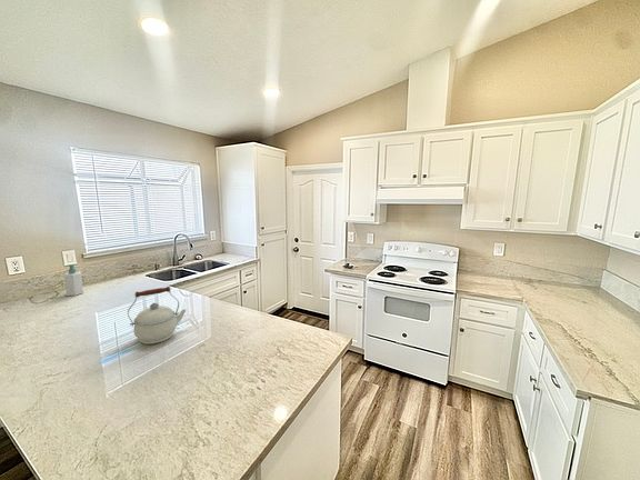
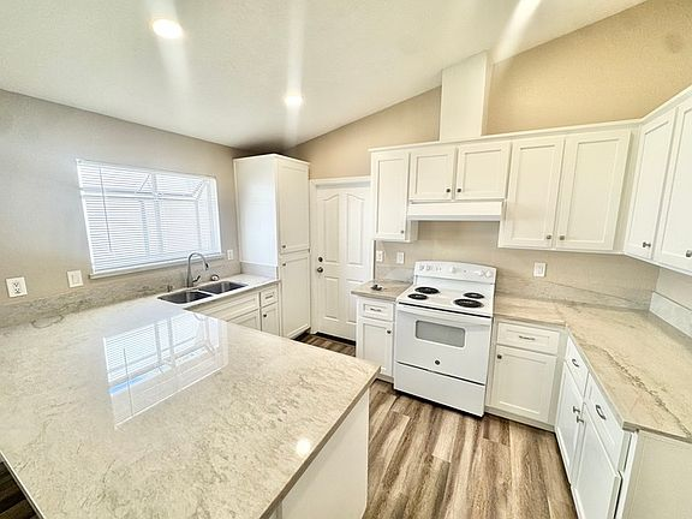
- kettle (158, 312)
- soap bottle (72, 279)
